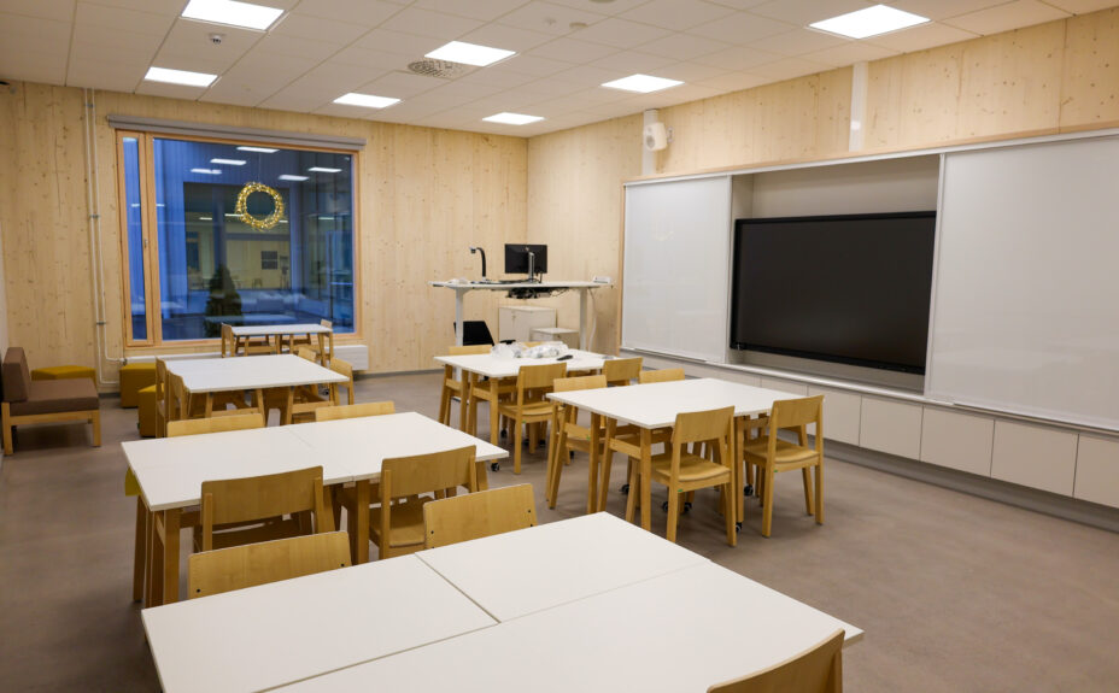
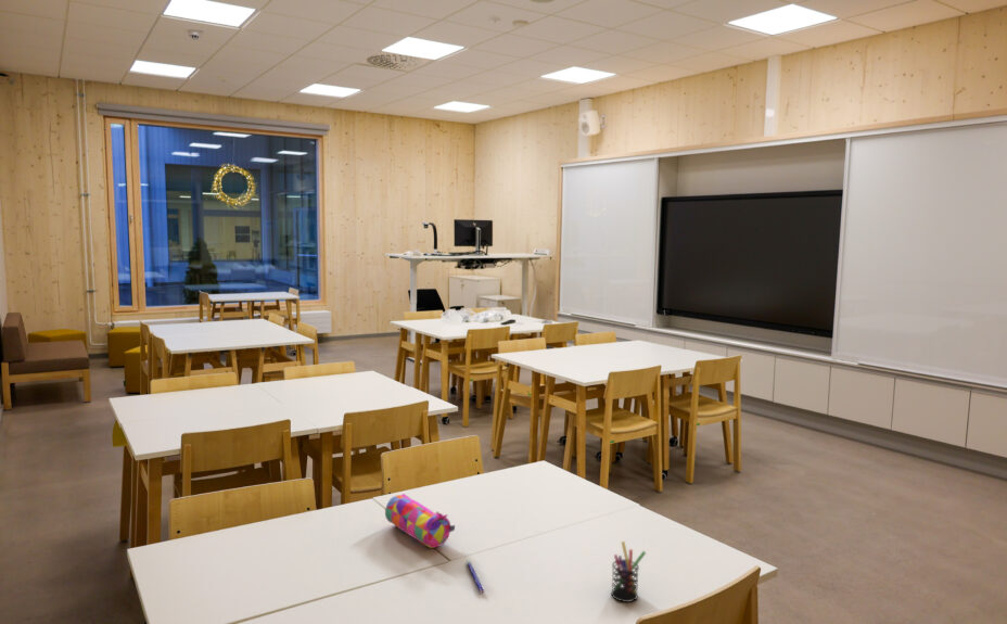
+ pen holder (628, 570)
+ pen (474, 575)
+ pencil case (418, 519)
